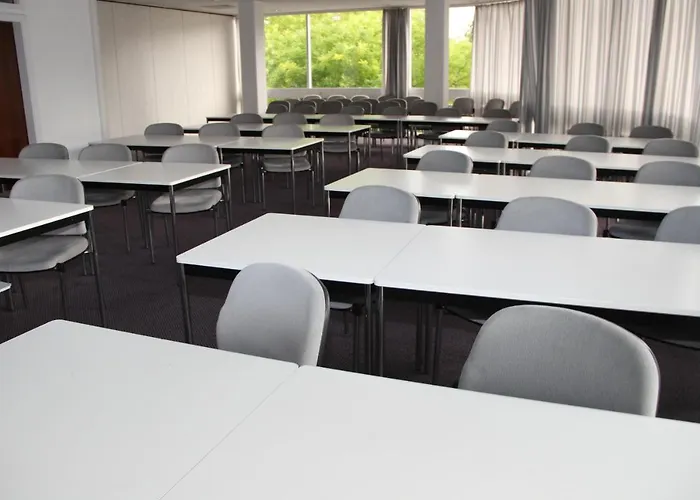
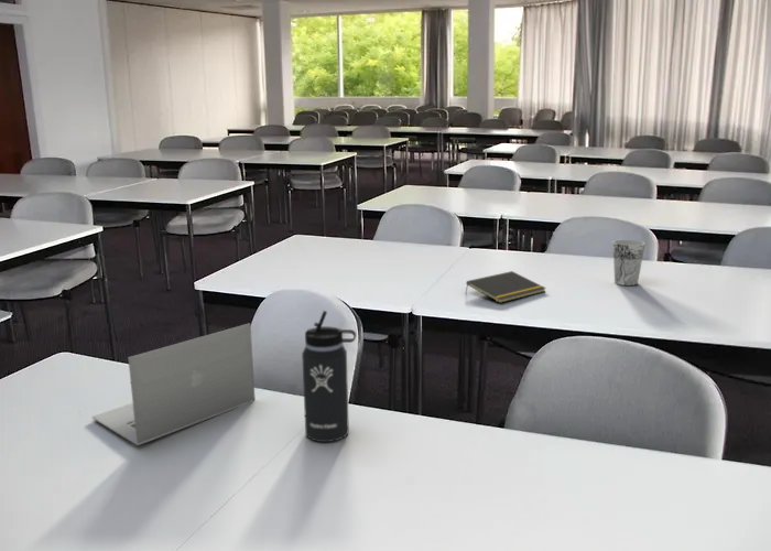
+ notepad (506, 285)
+ thermos bottle (329, 372)
+ cup (627, 262)
+ laptop (172, 369)
